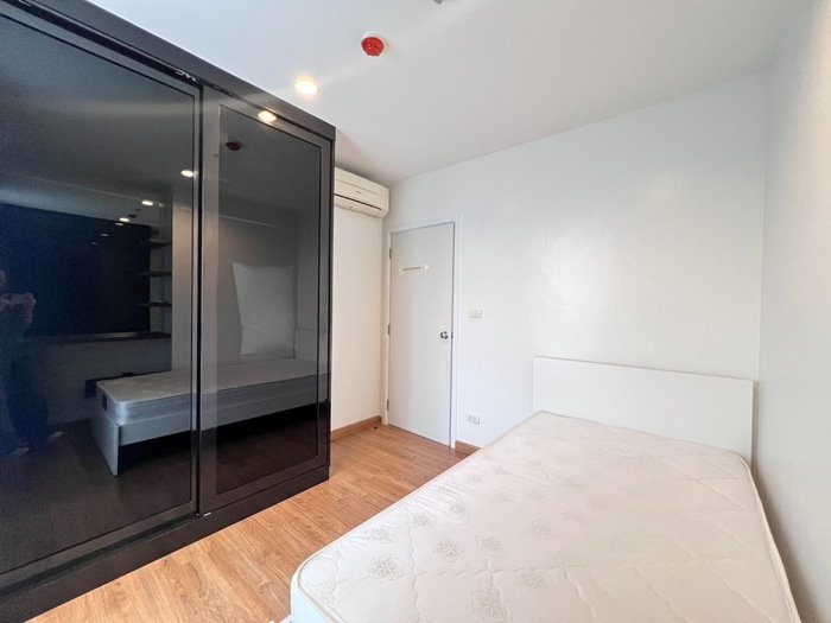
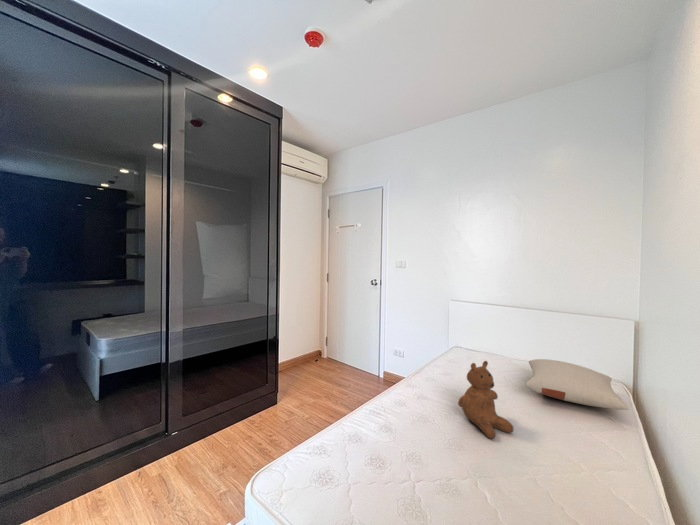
+ teddy bear (486, 395)
+ pillow (569, 381)
